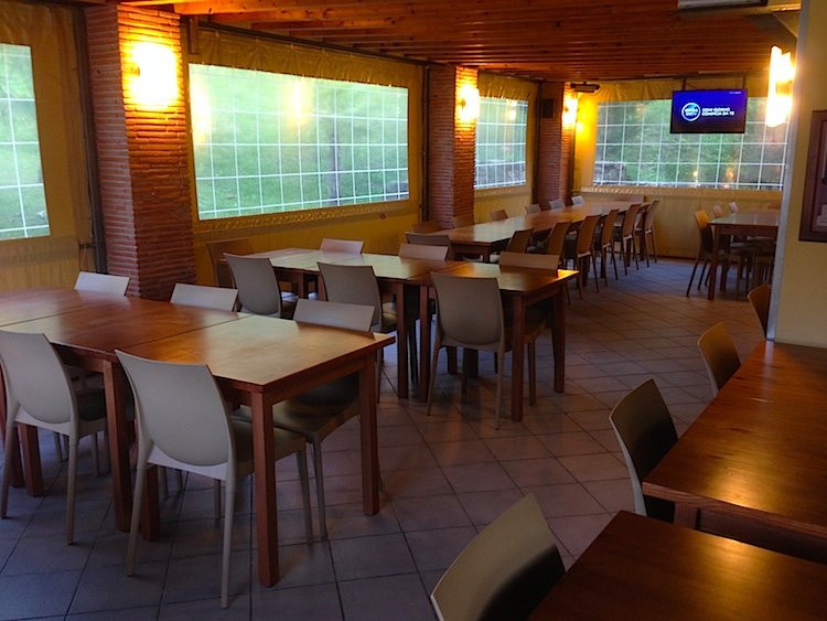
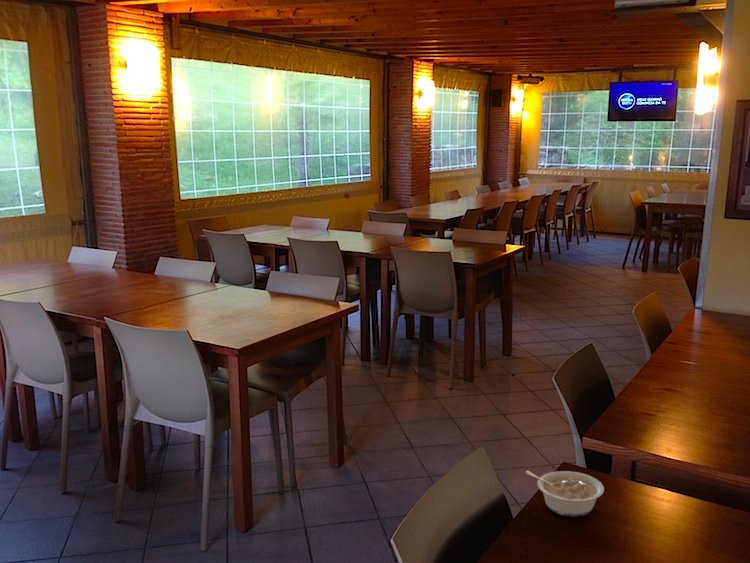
+ legume (567, 493)
